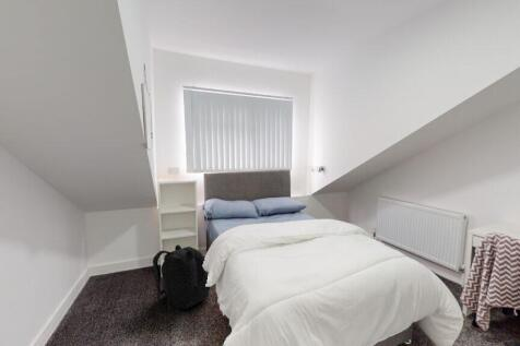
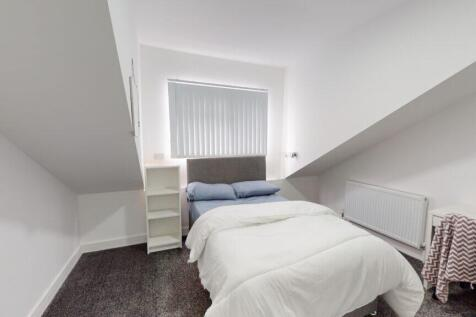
- backpack (181, 274)
